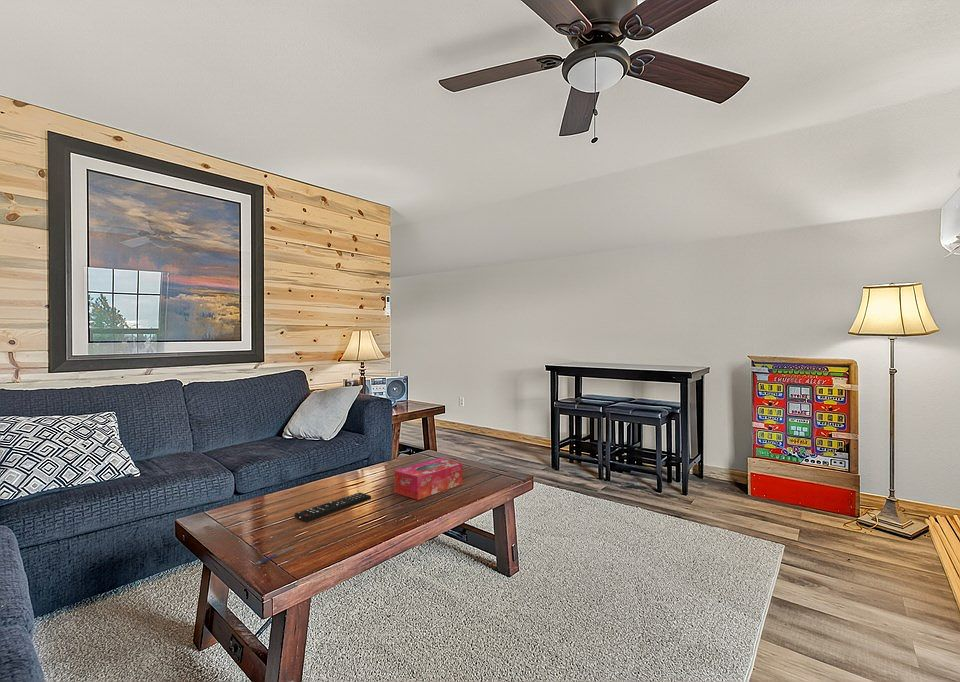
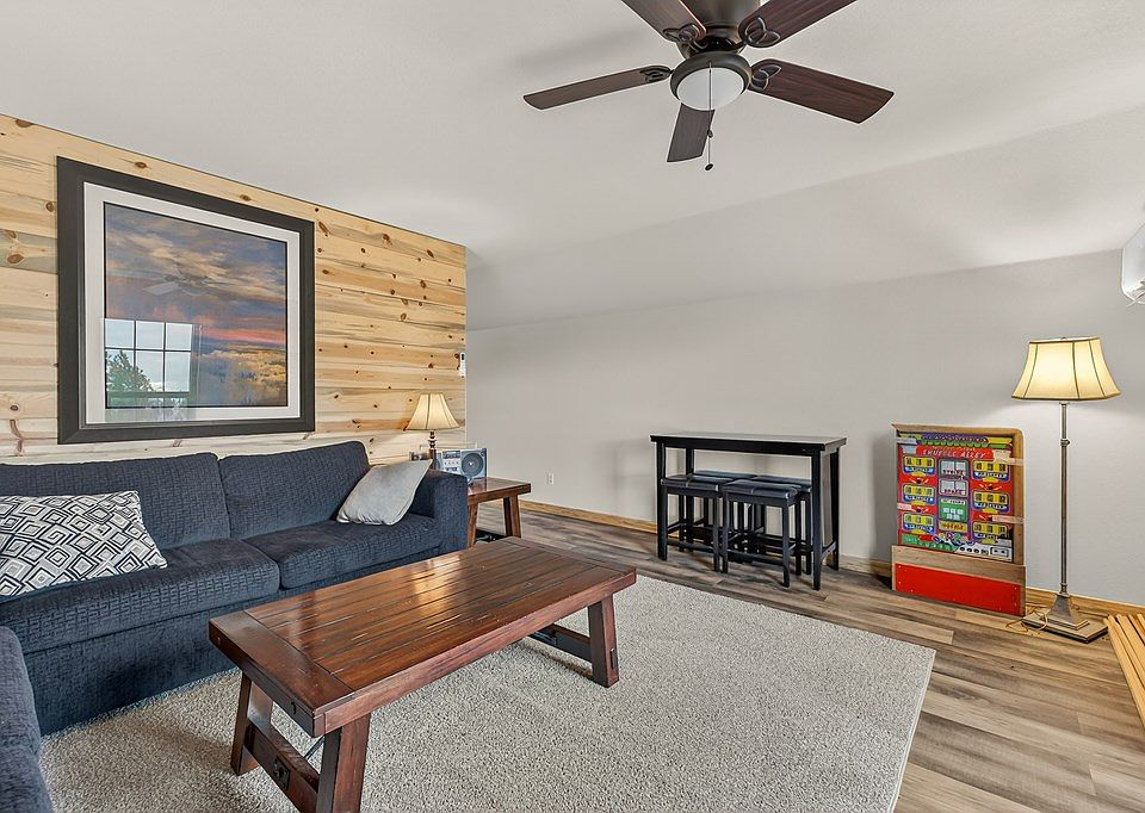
- tissue box (429, 477)
- pen (276, 554)
- remote control (334, 505)
